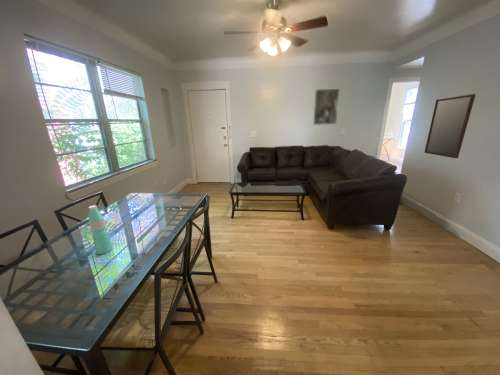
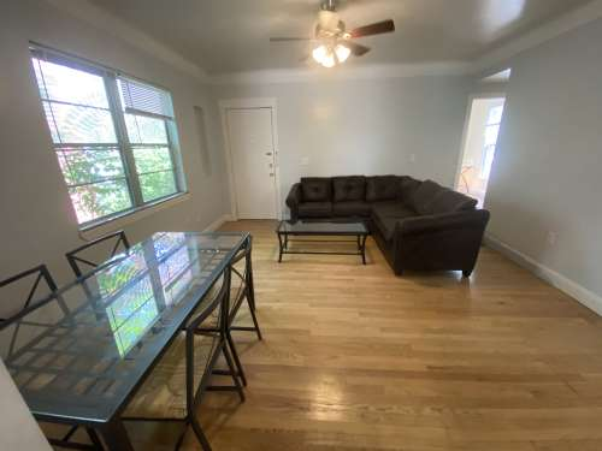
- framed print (326, 107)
- water bottle (98, 228)
- home mirror (446, 127)
